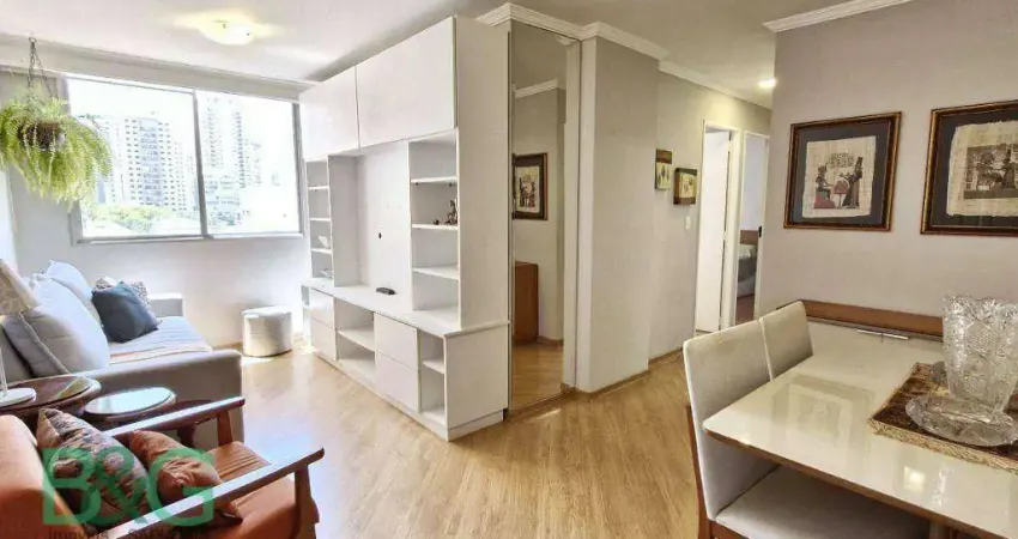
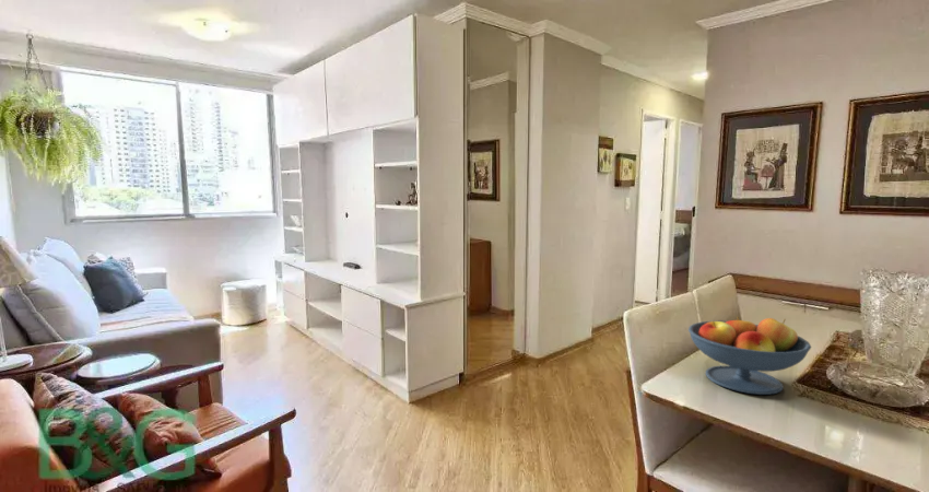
+ fruit bowl (744, 350)
